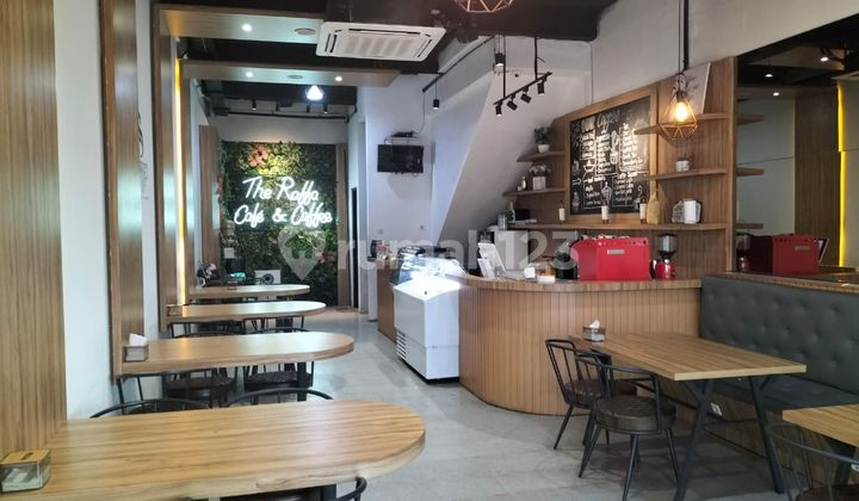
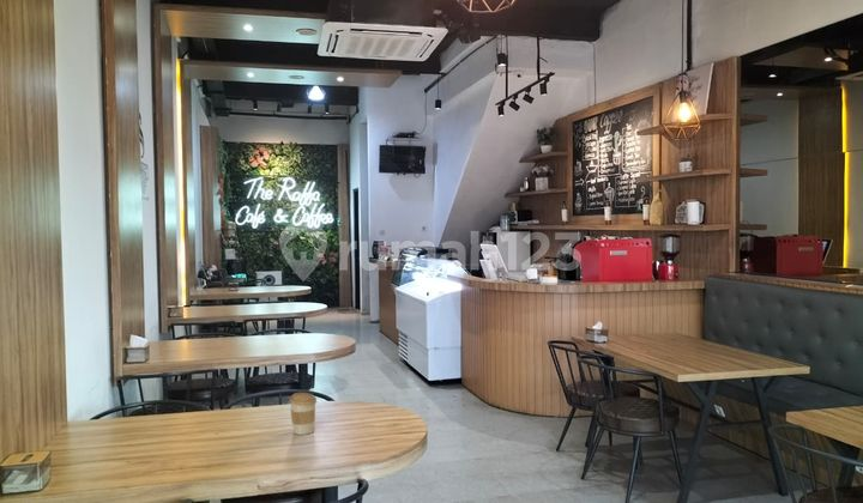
+ coffee cup (303, 412)
